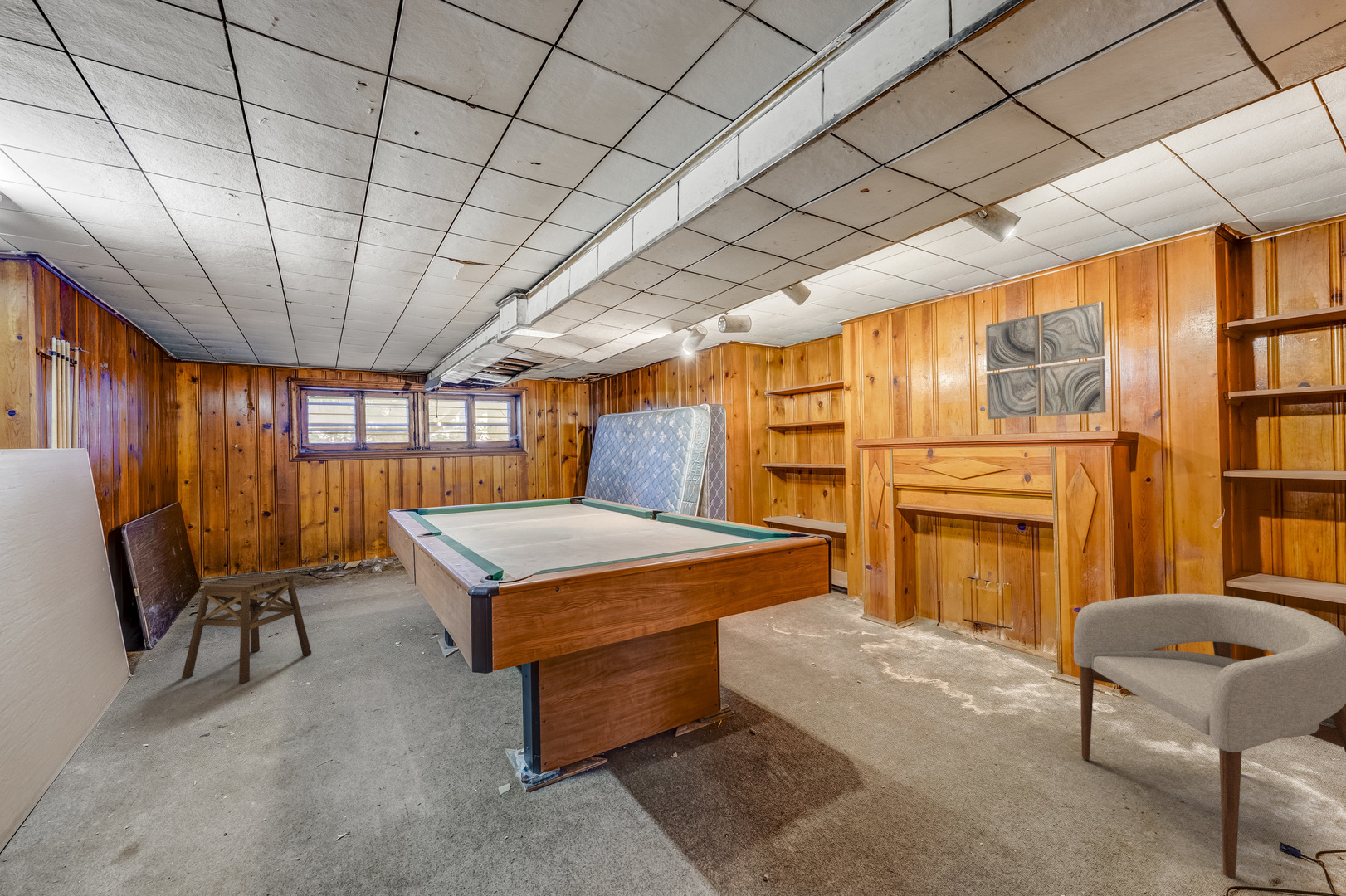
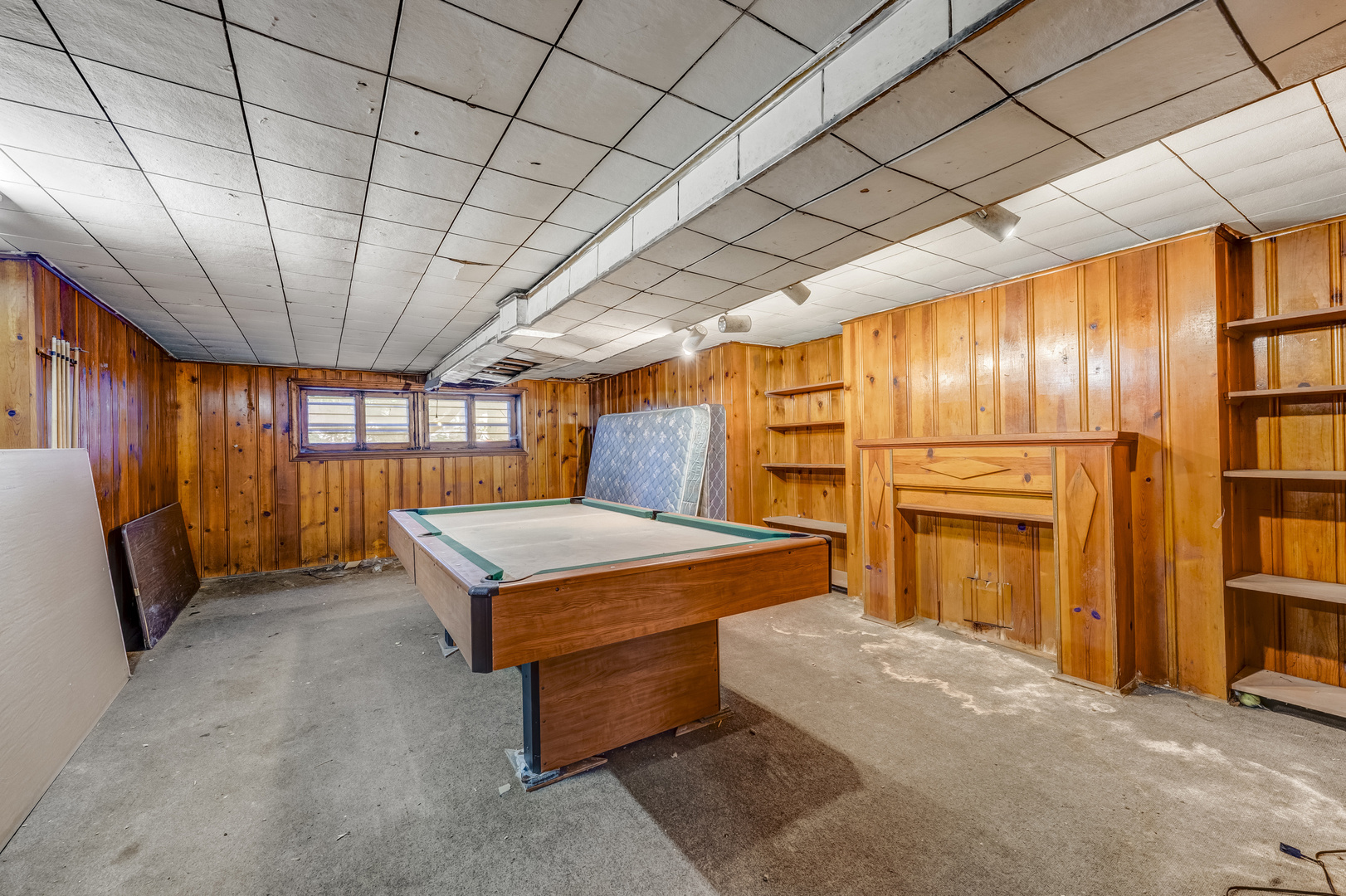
- armchair (1209, 708)
- wall art (1041, 367)
- stool (249, 622)
